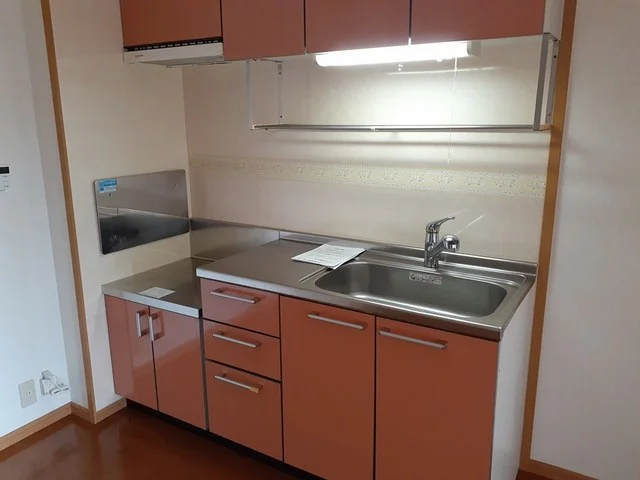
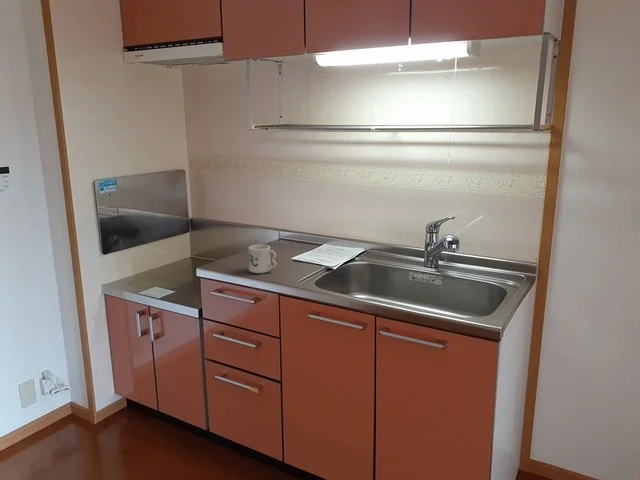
+ mug (263, 259)
